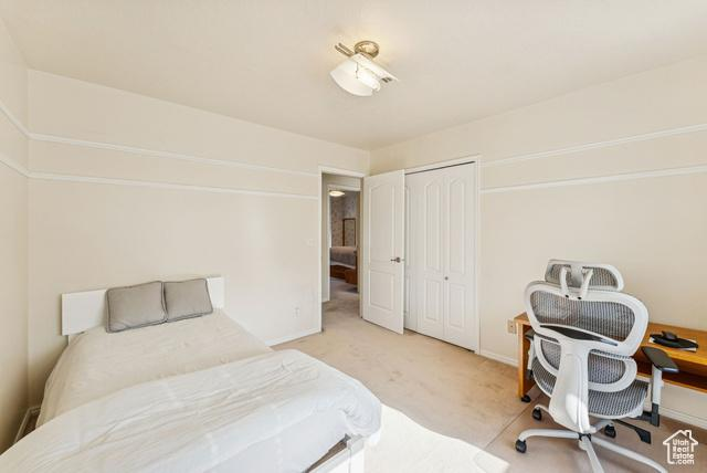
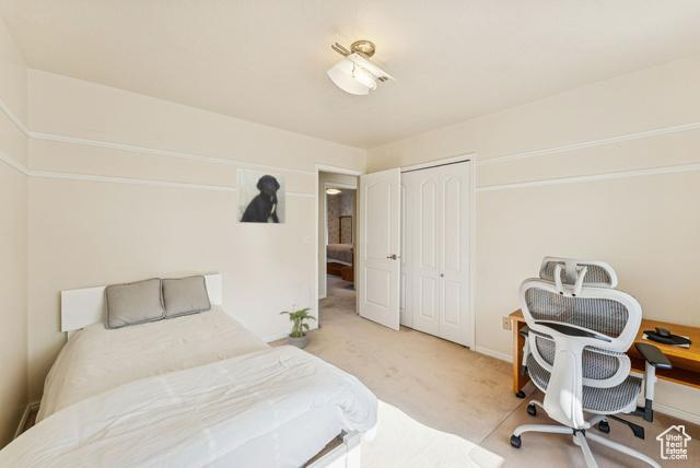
+ potted plant (298, 327)
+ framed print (261, 198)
